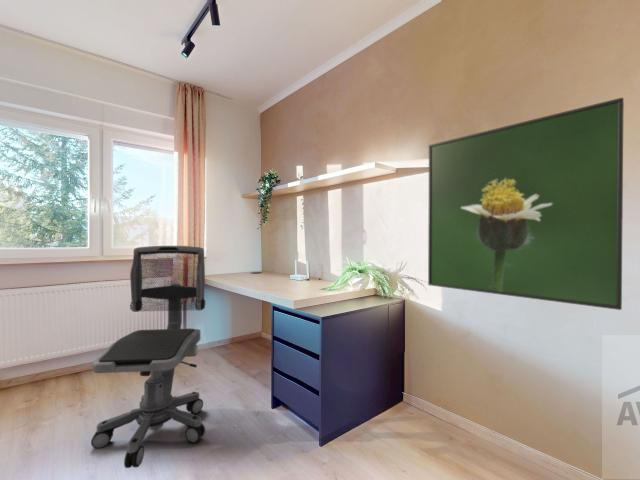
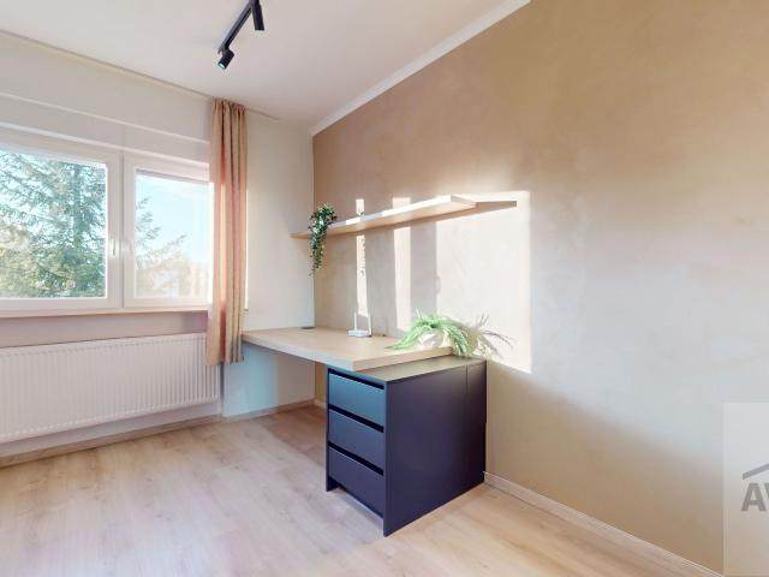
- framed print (505, 210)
- office chair (157, 339)
